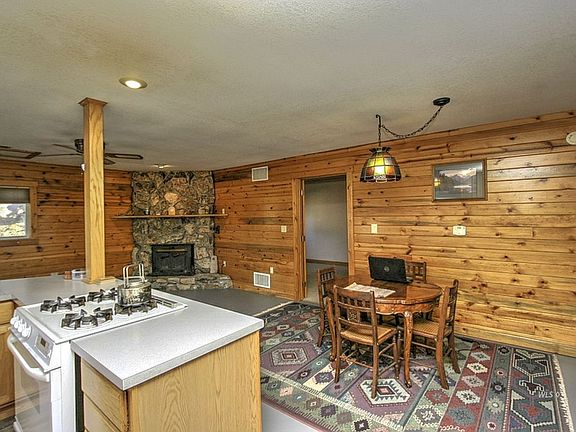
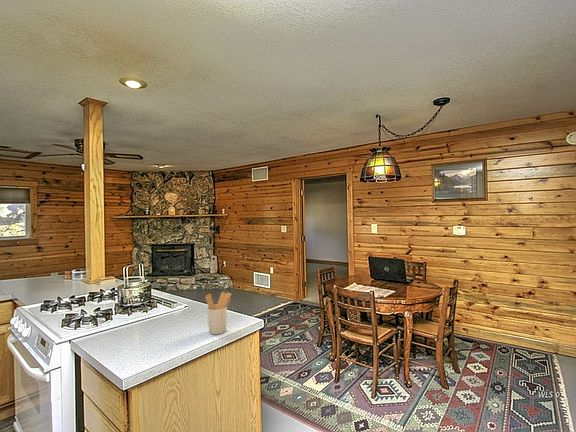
+ utensil holder (220, 311)
